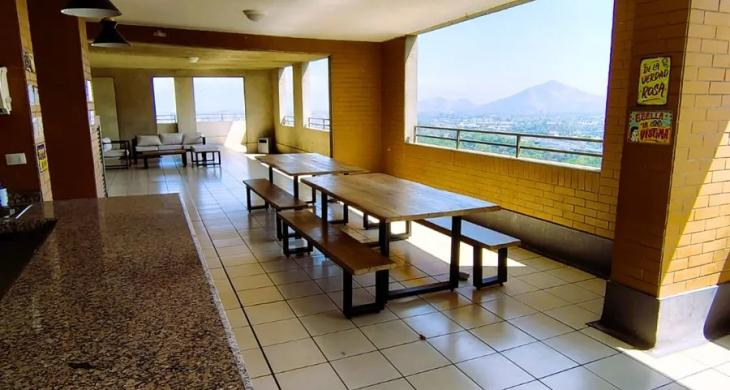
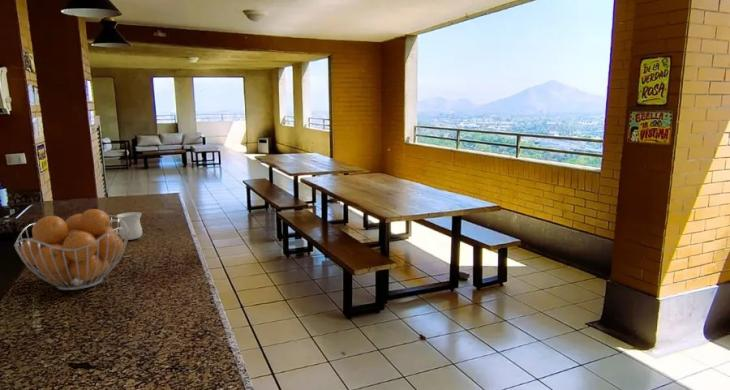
+ fruit basket (76, 247)
+ mug (125, 227)
